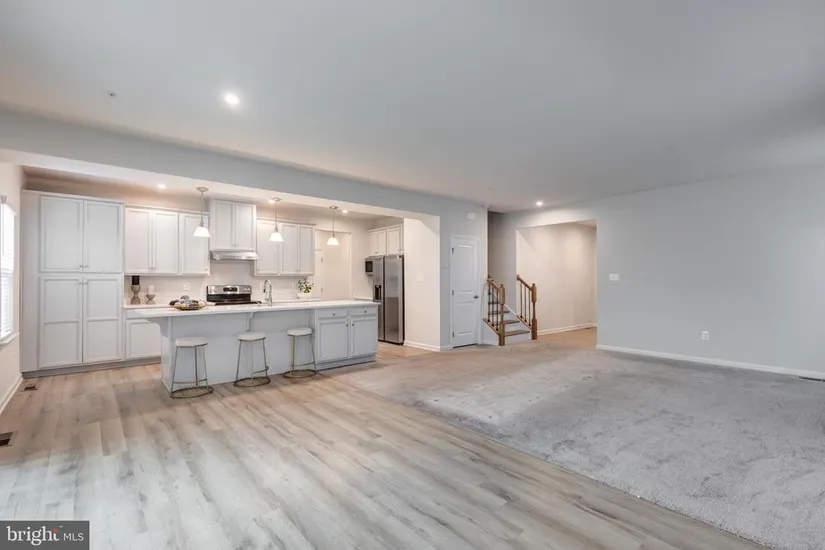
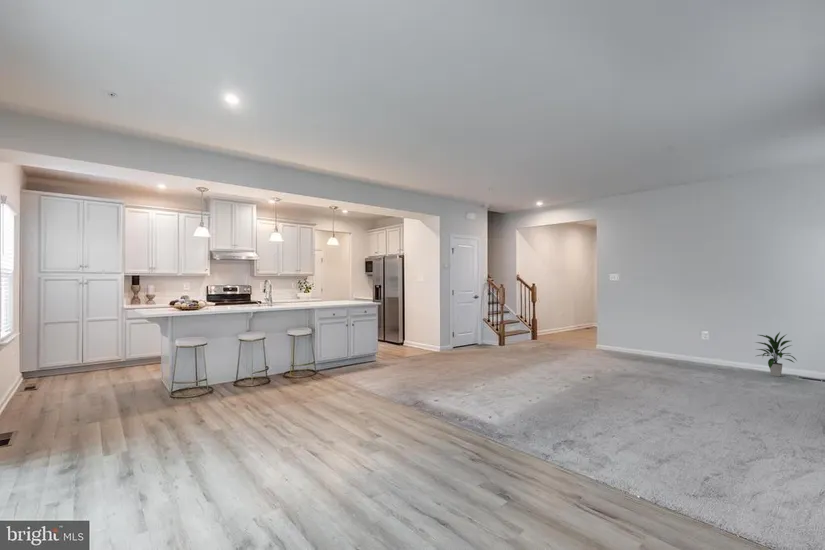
+ indoor plant (774, 353)
